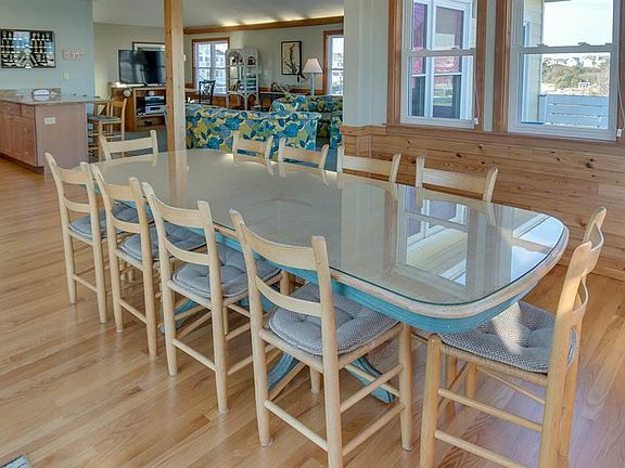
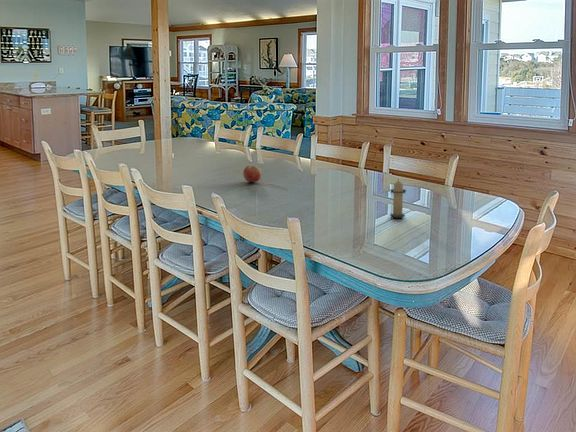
+ fruit (252, 174)
+ candle (397, 198)
